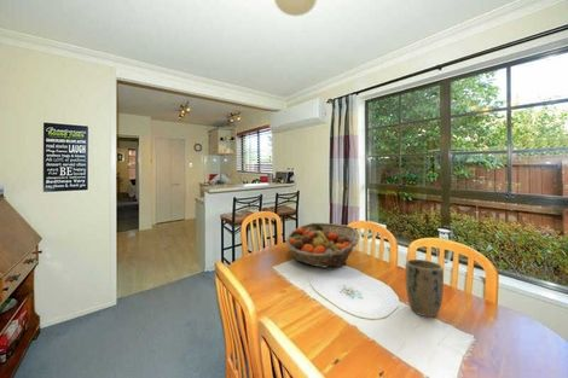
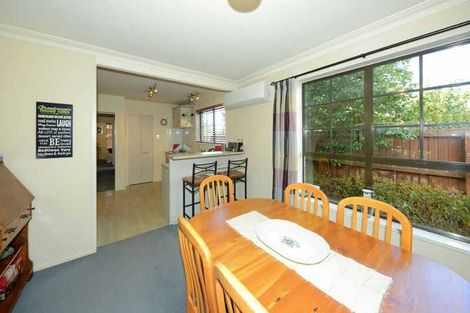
- fruit basket (320, 243)
- plant pot (423, 286)
